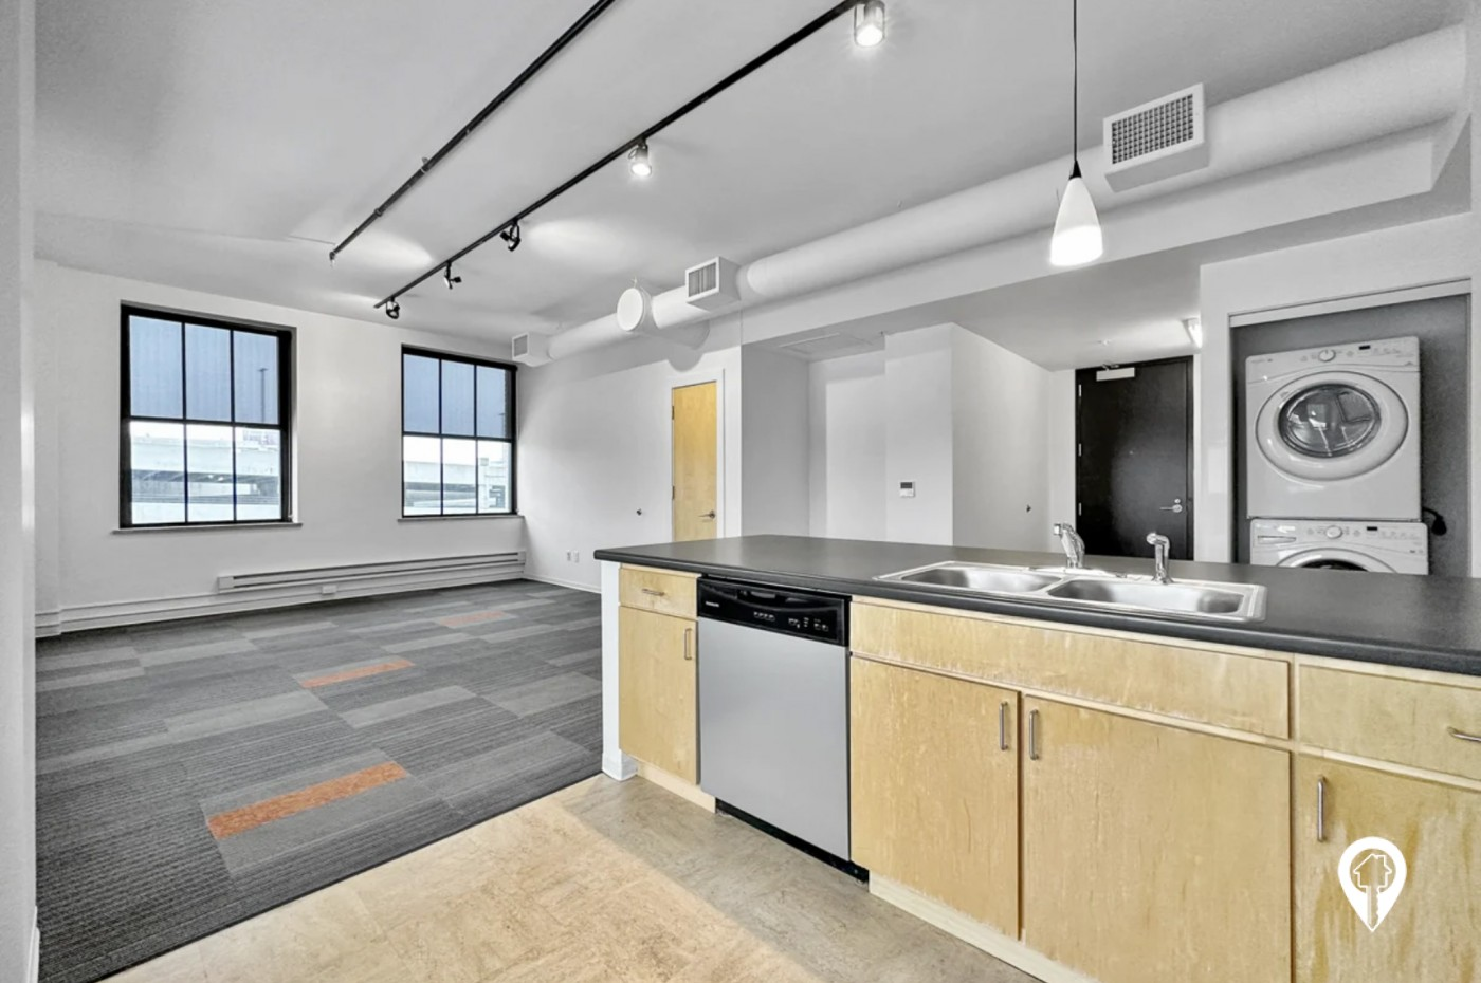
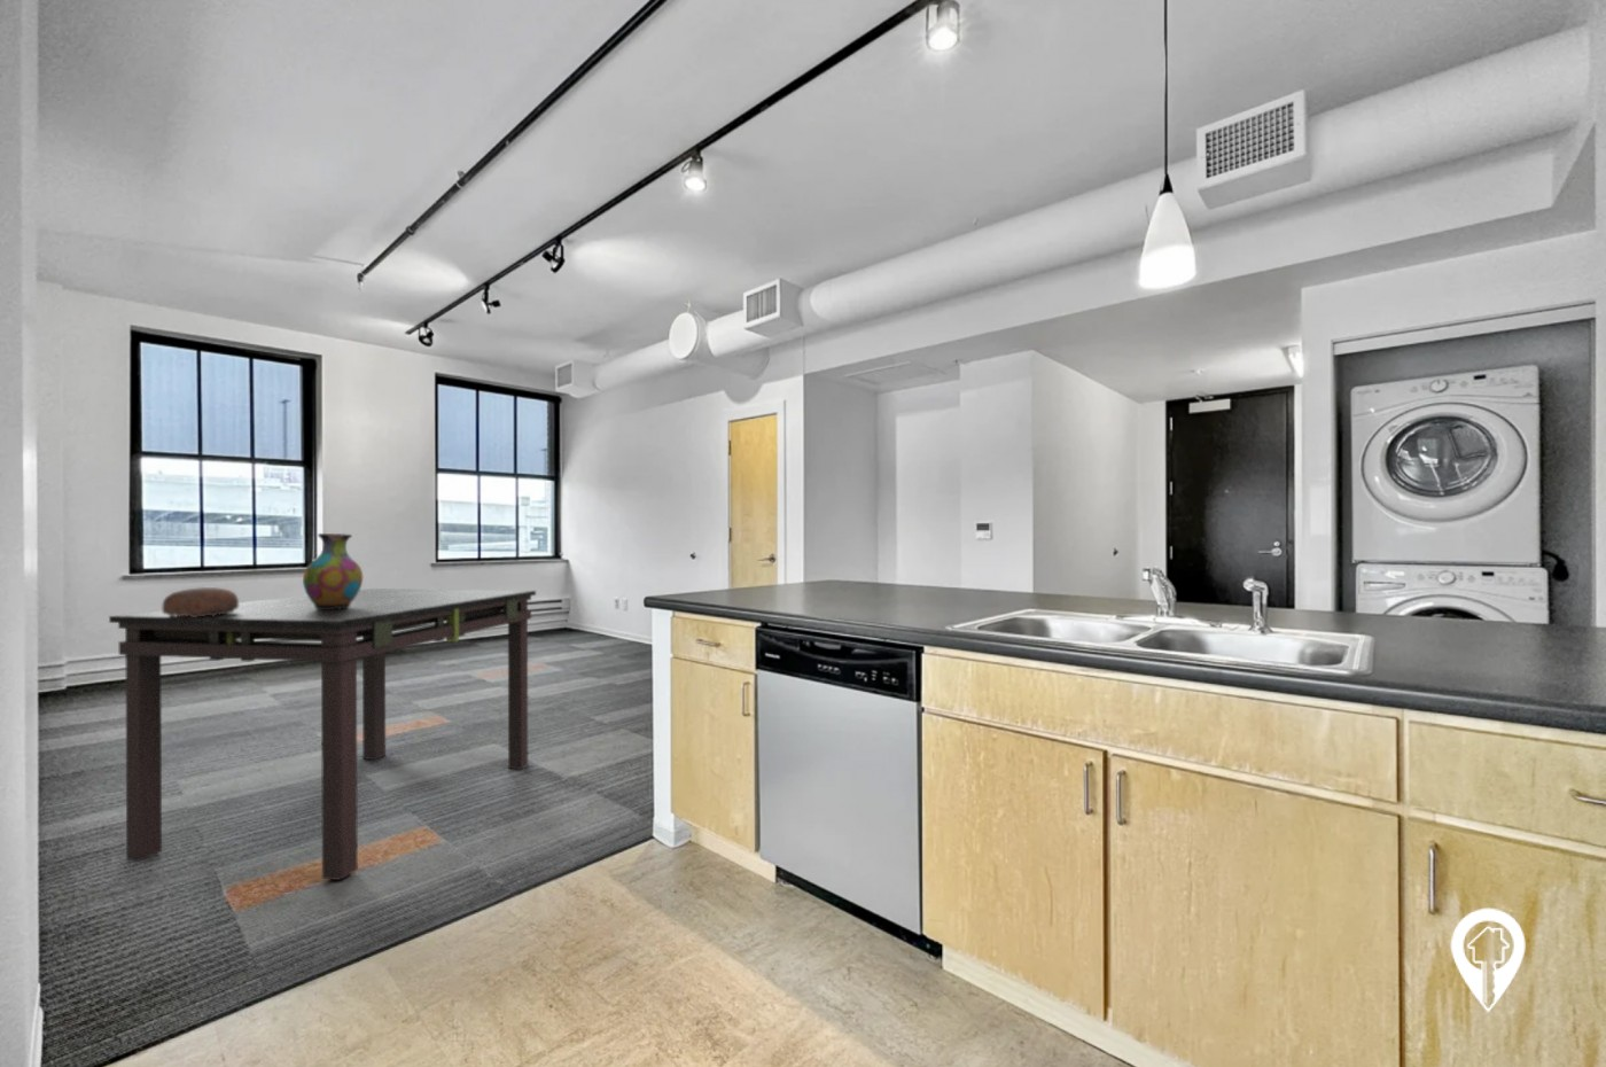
+ dining table (362, 703)
+ decorative bowl (201, 600)
+ vase (332, 570)
